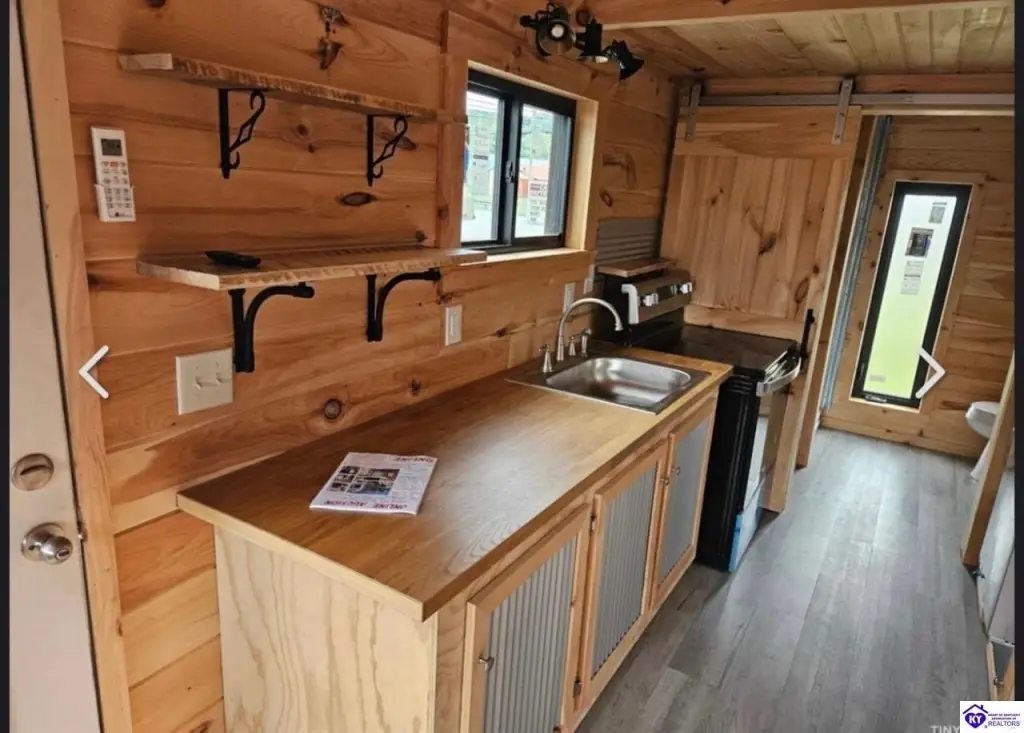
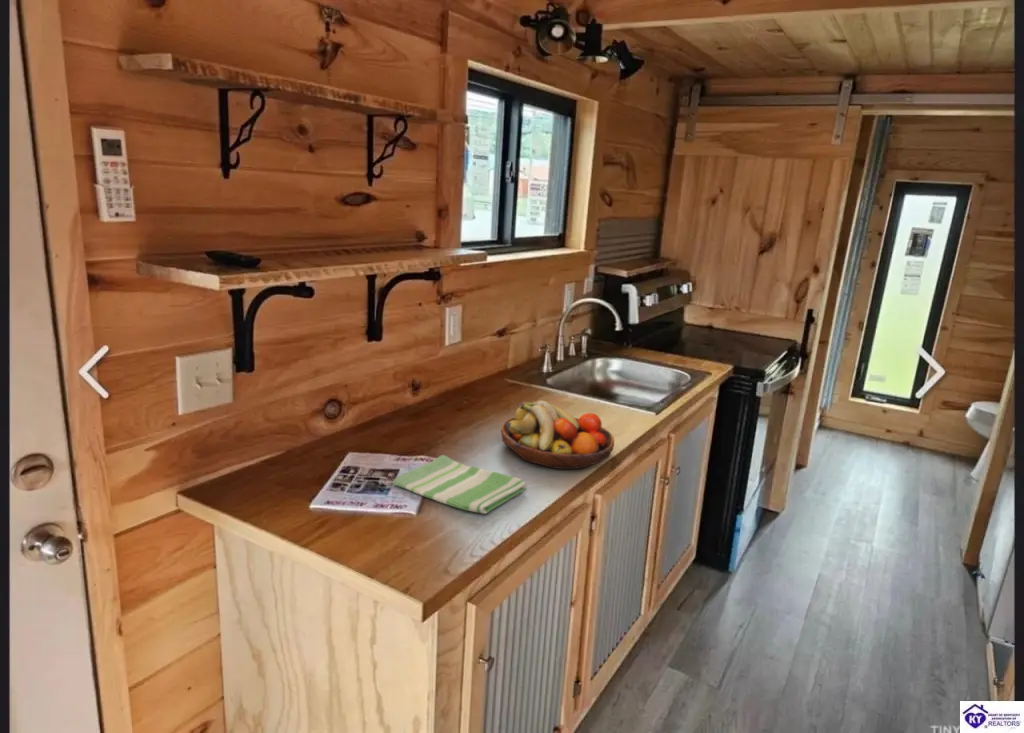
+ dish towel (460, 482)
+ fruit bowl (557, 429)
